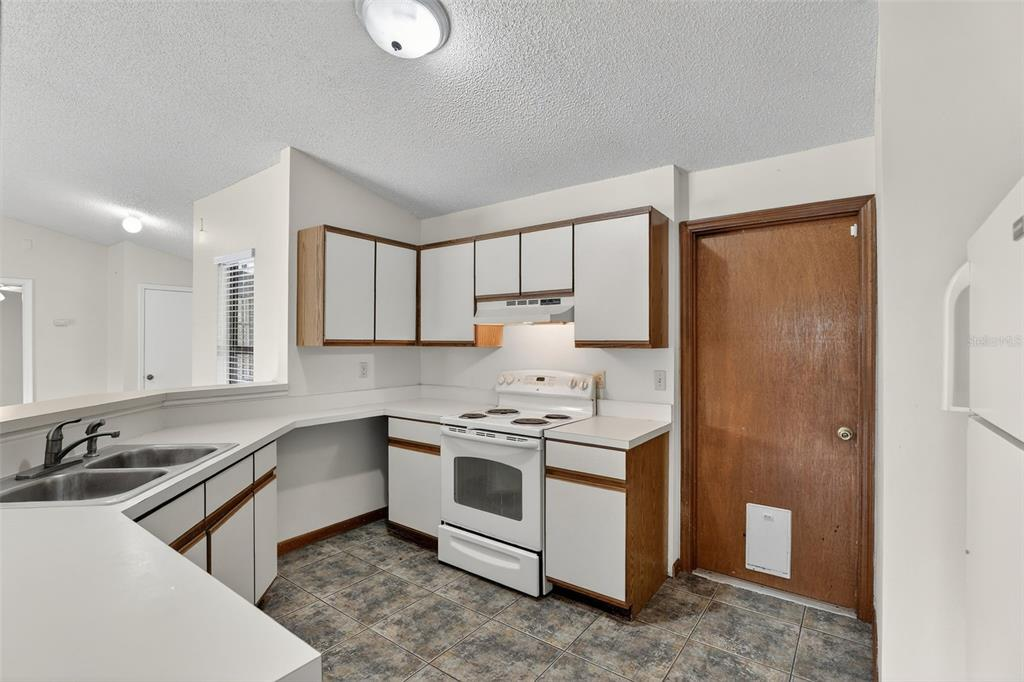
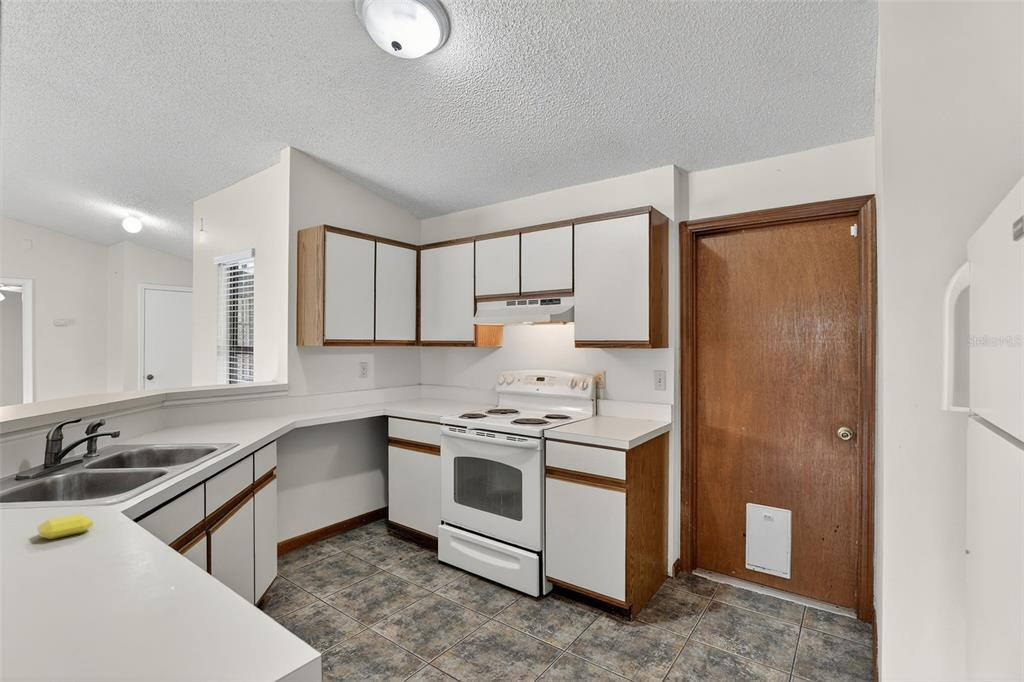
+ soap bar (65, 525)
